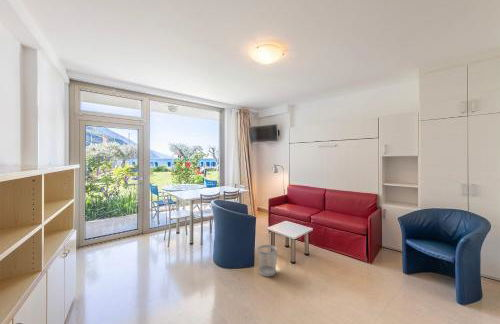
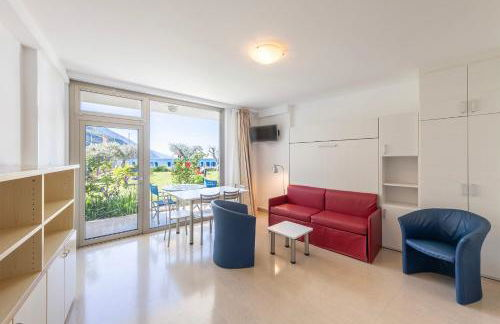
- wastebasket (267, 260)
